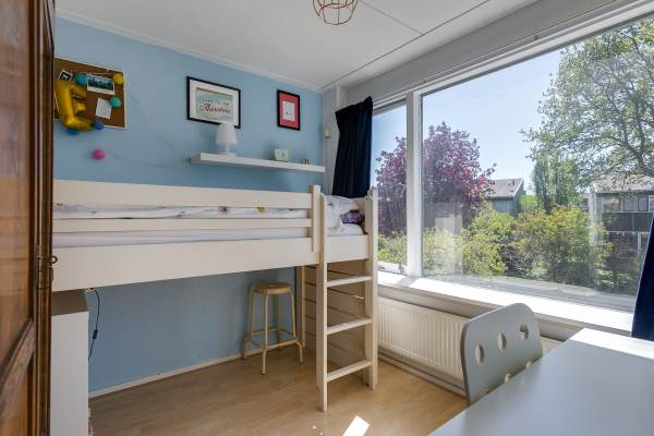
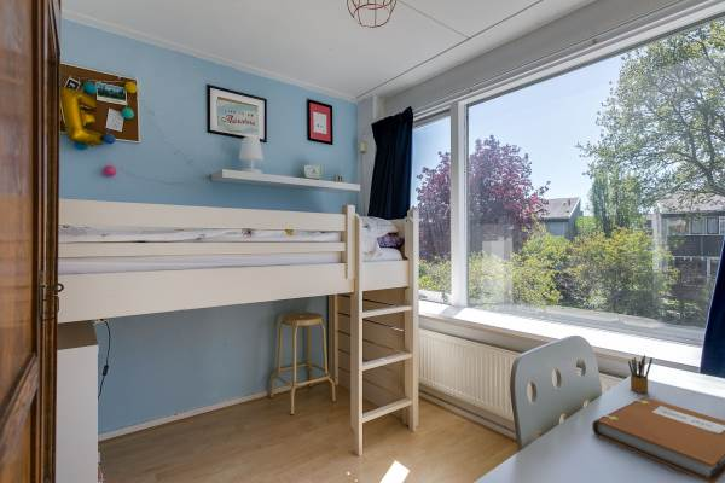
+ pencil box (639, 373)
+ notebook (671, 430)
